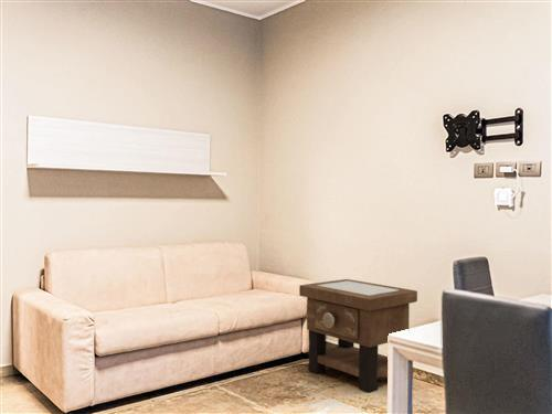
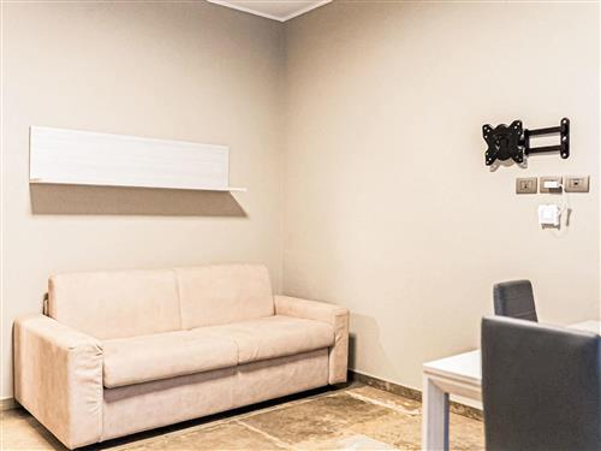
- side table (354, 331)
